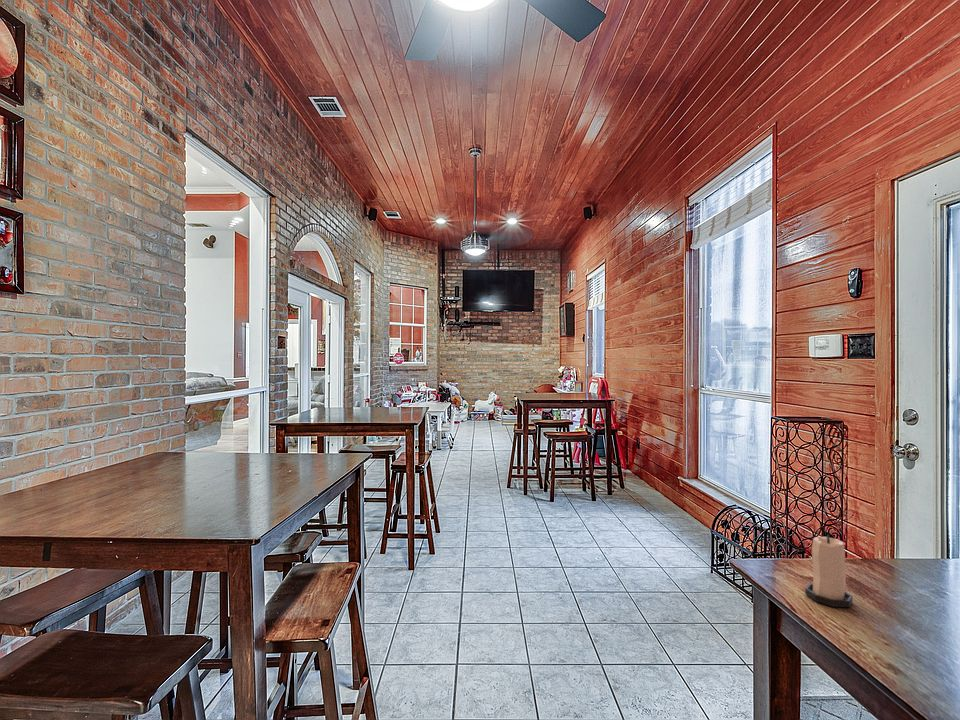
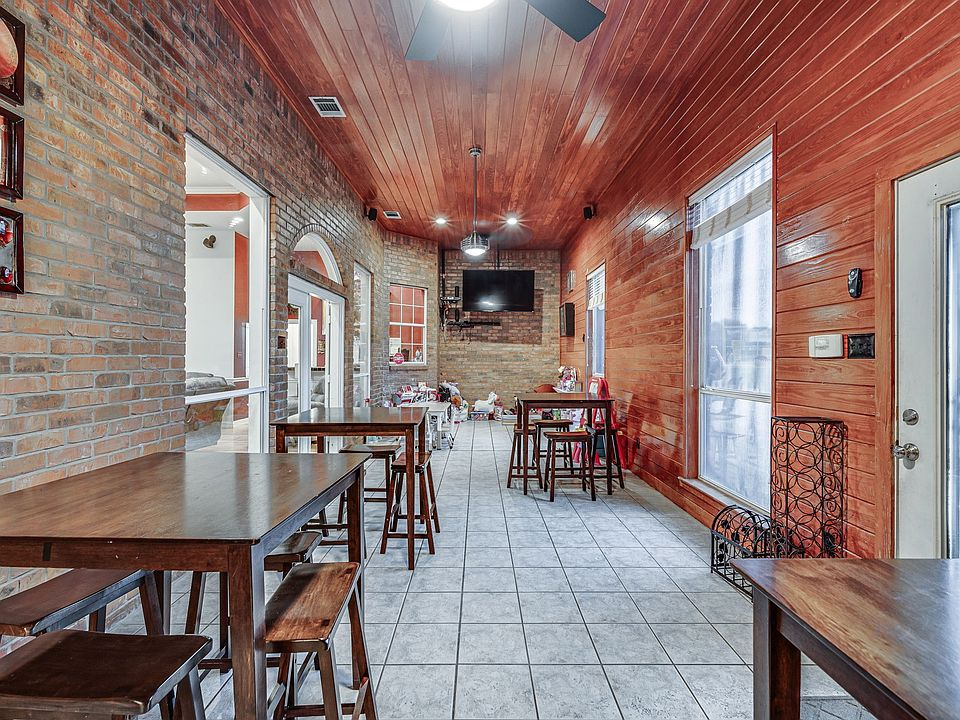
- candle (828, 565)
